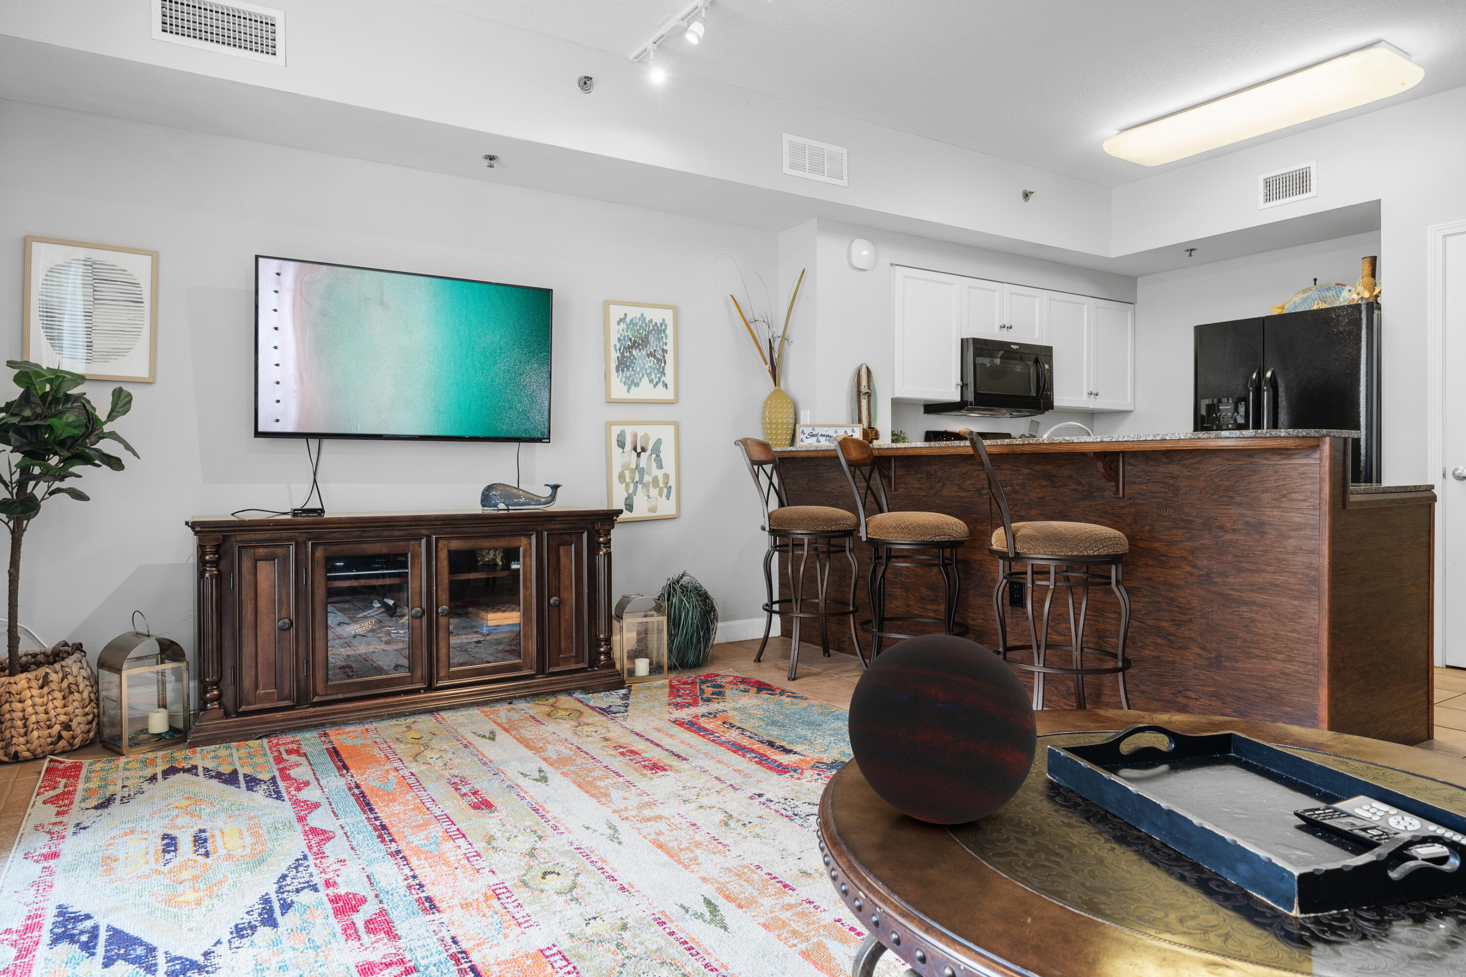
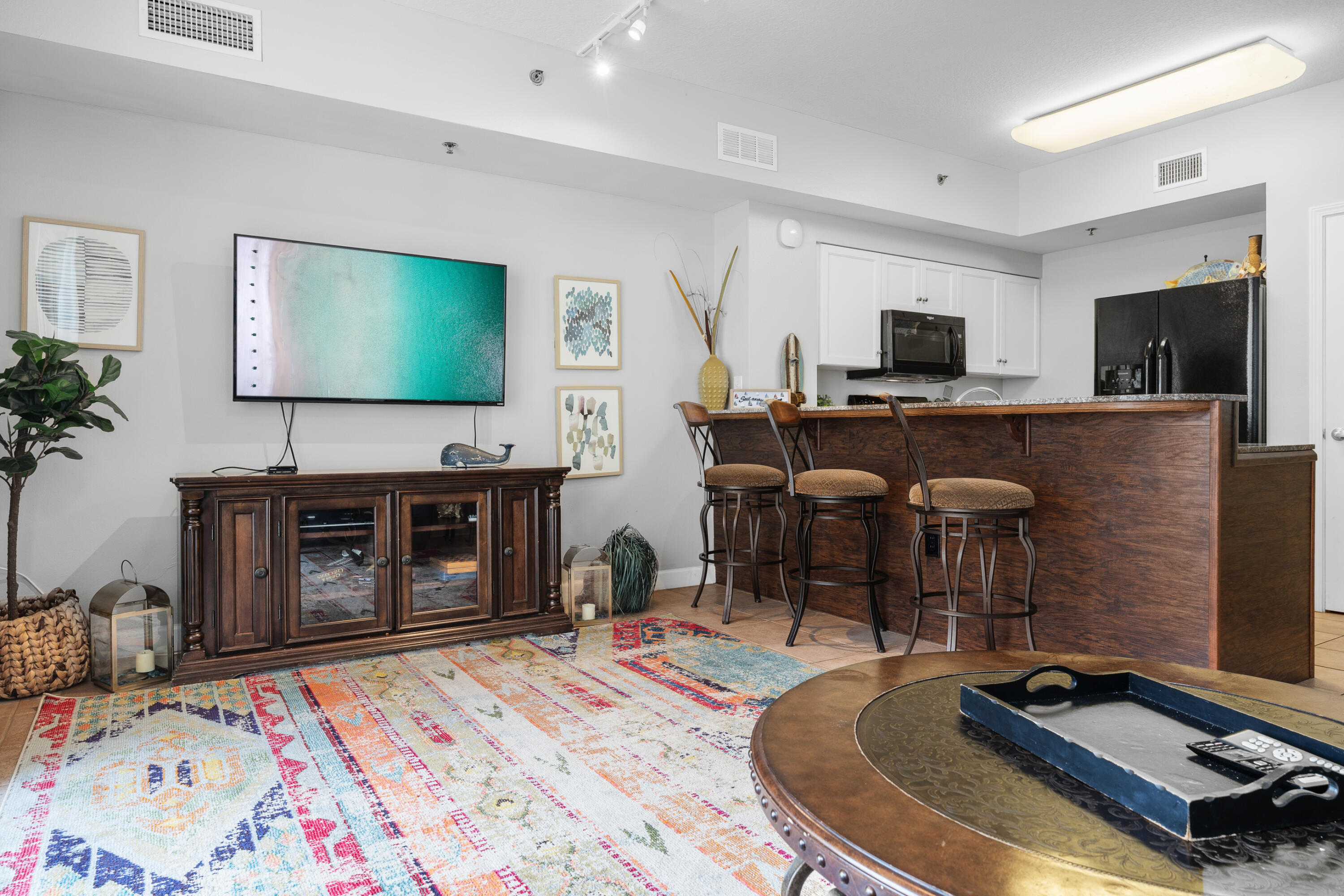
- decorative orb (940, 726)
